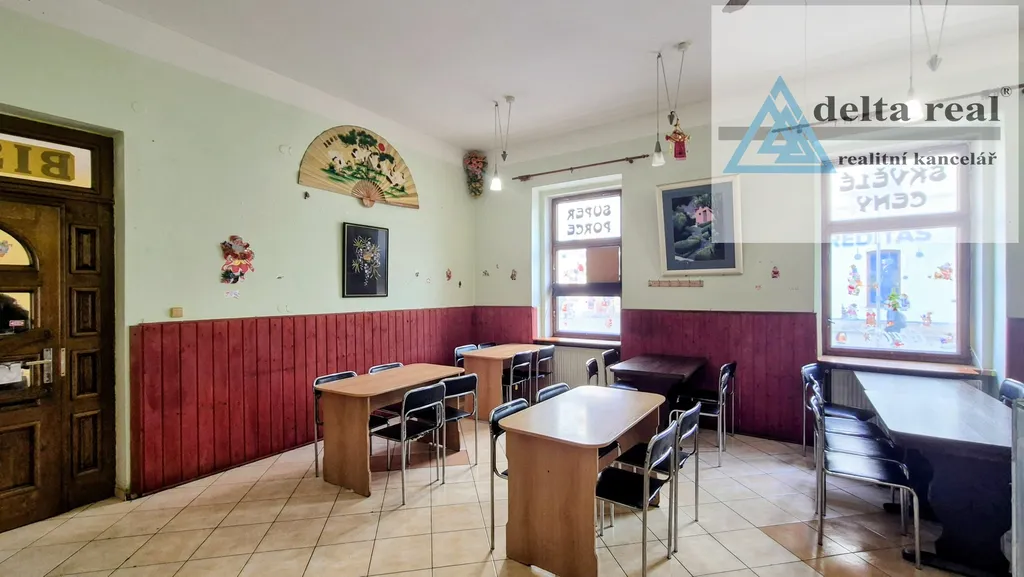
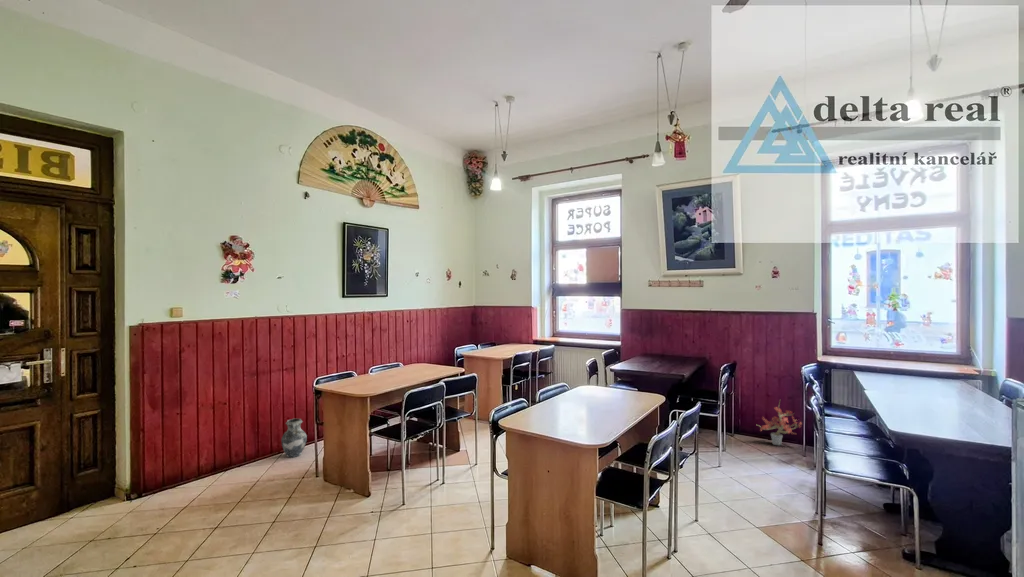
+ potted plant (778, 421)
+ ceramic jug (294, 437)
